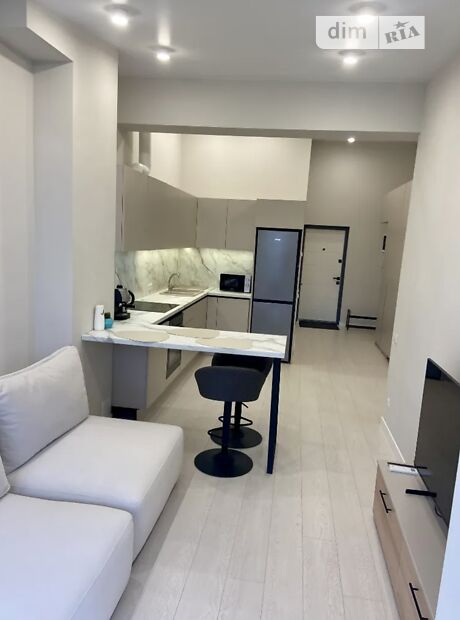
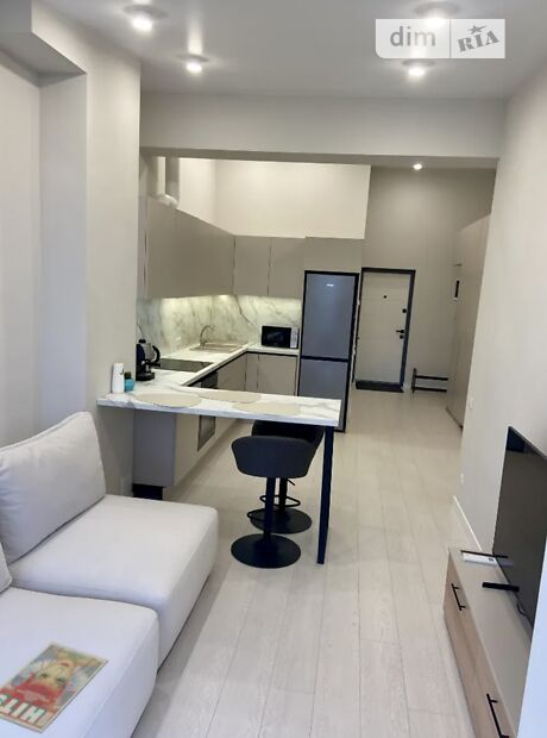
+ magazine (46, 682)
